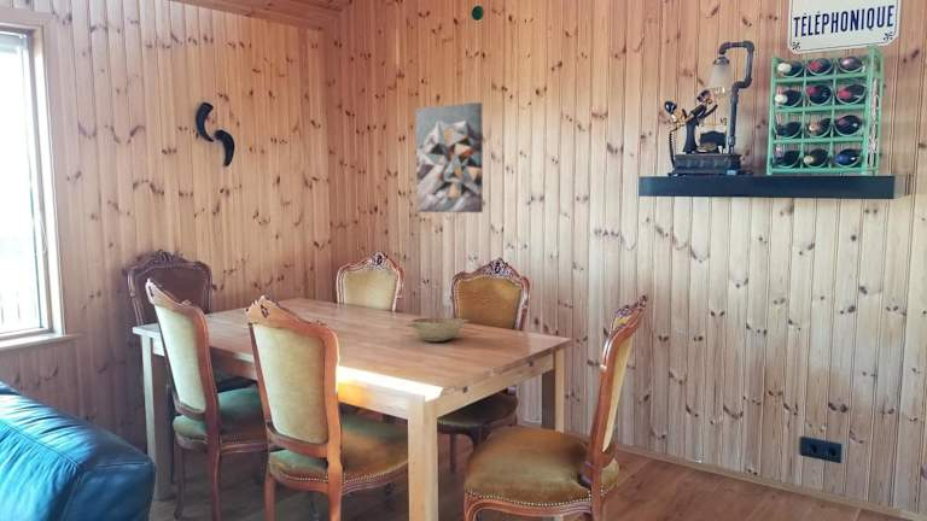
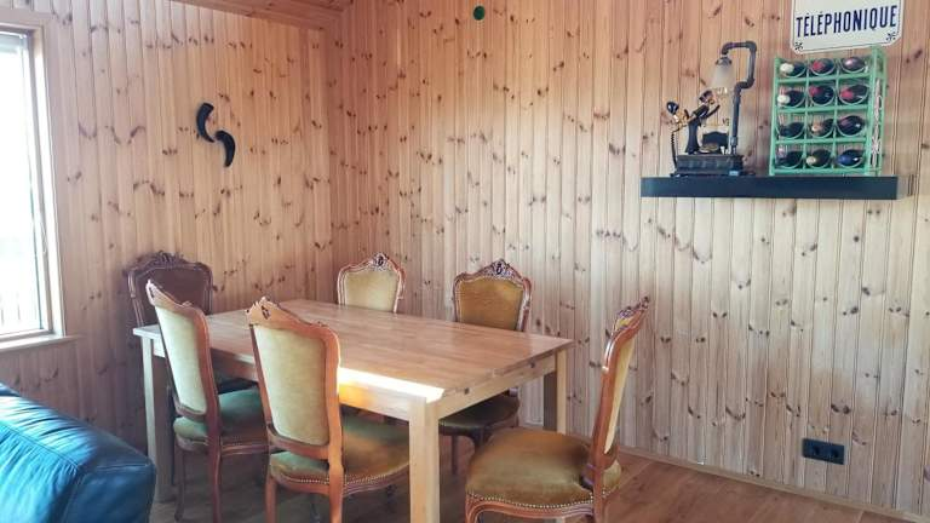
- decorative bowl (437, 329)
- wall art (448, 159)
